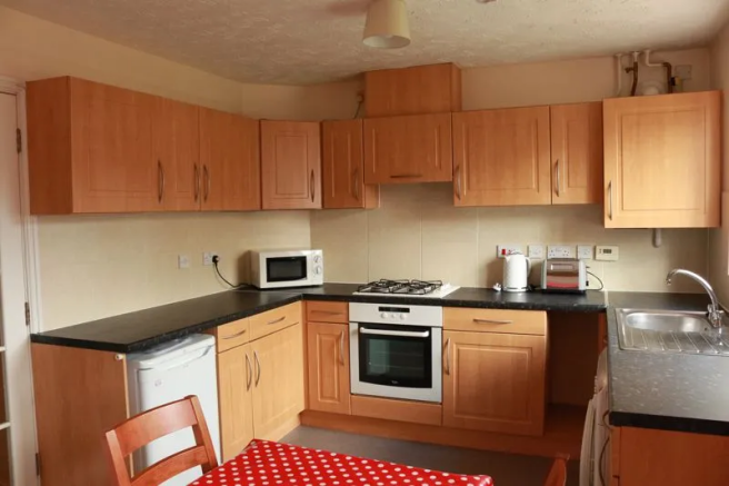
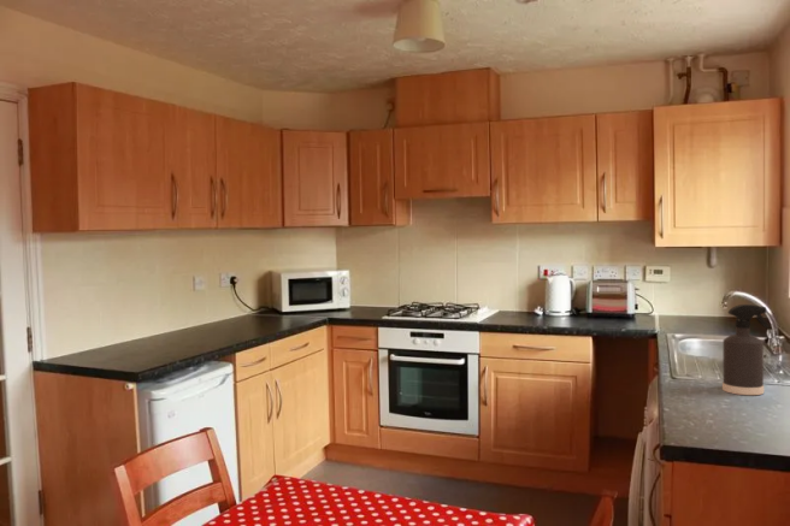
+ spray bottle (745, 347)
